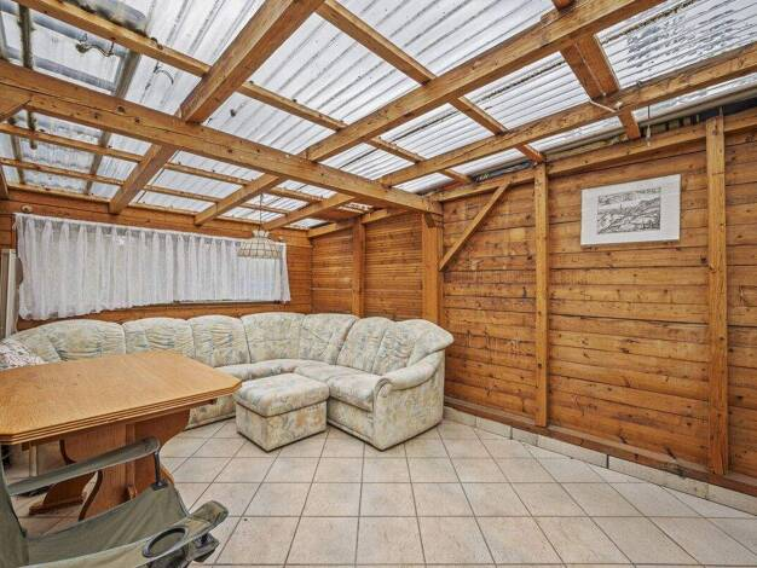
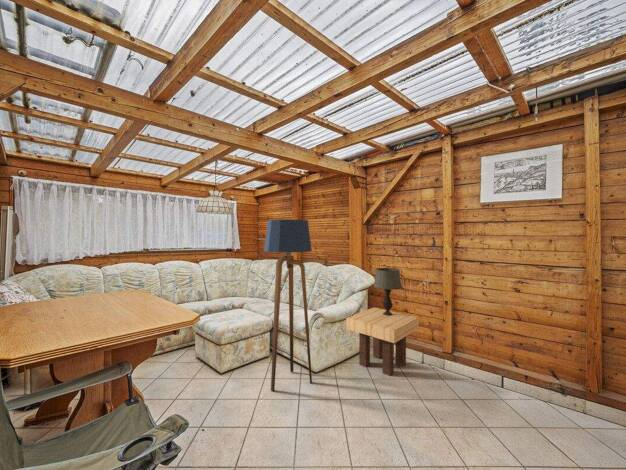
+ side table (382, 340)
+ table lamp (387, 291)
+ floor lamp (289, 301)
